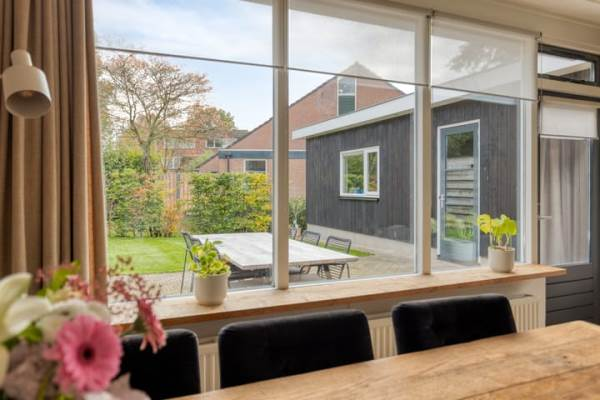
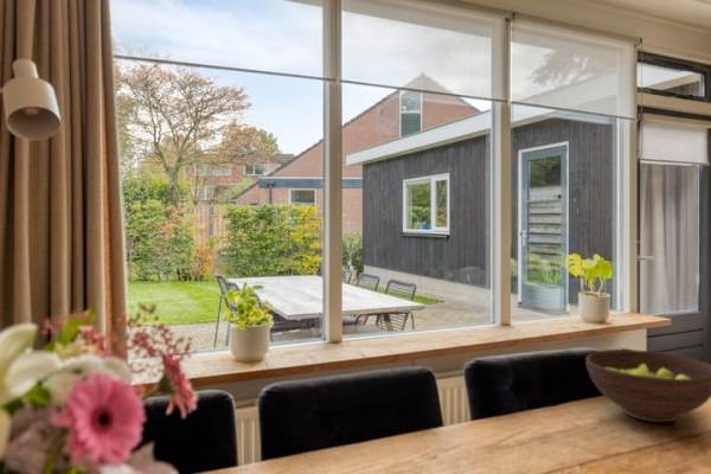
+ fruit bowl (648, 389)
